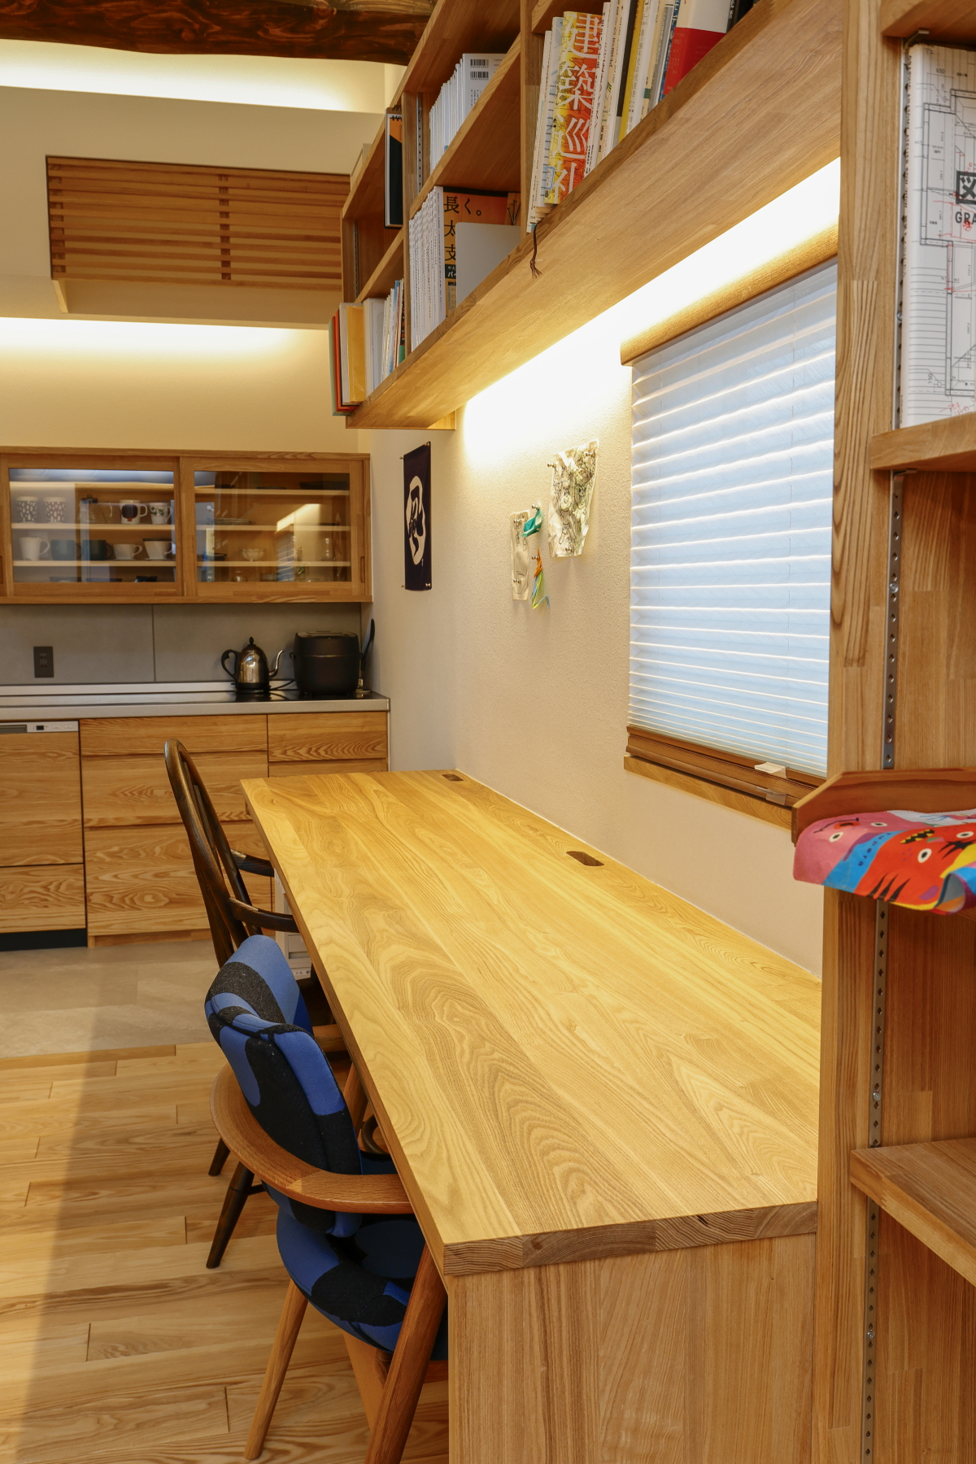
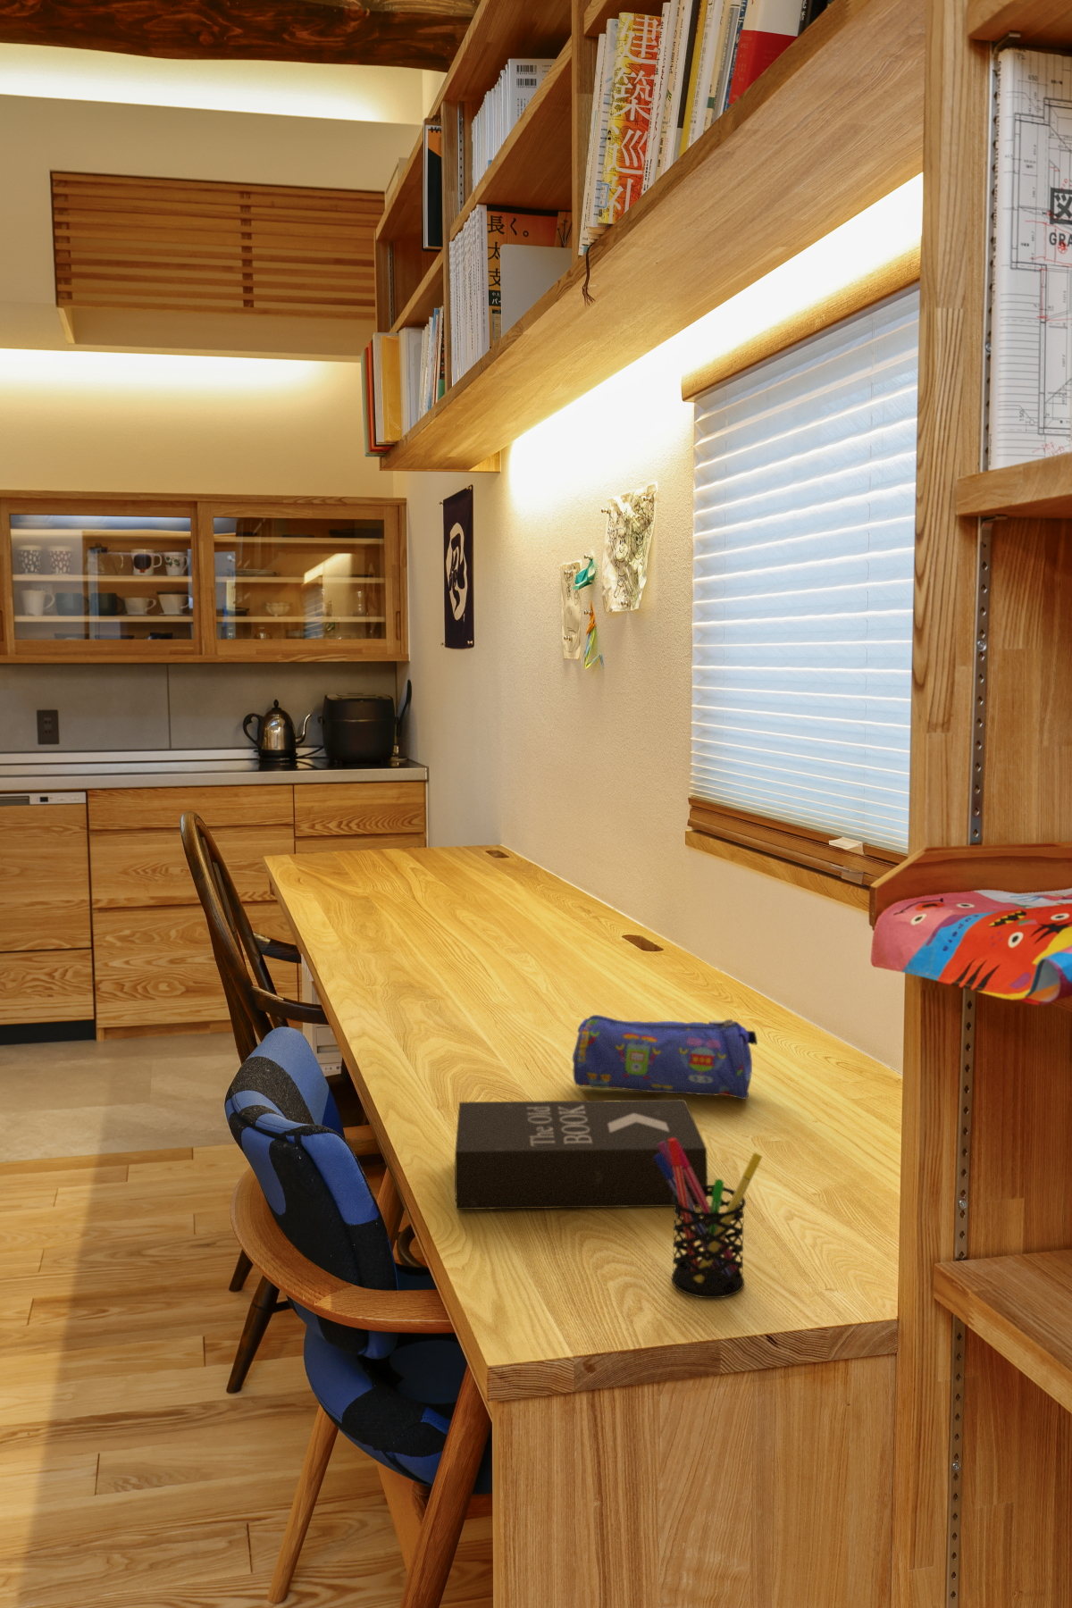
+ book (577, 1151)
+ pen holder (706, 1213)
+ pencil case (663, 1054)
